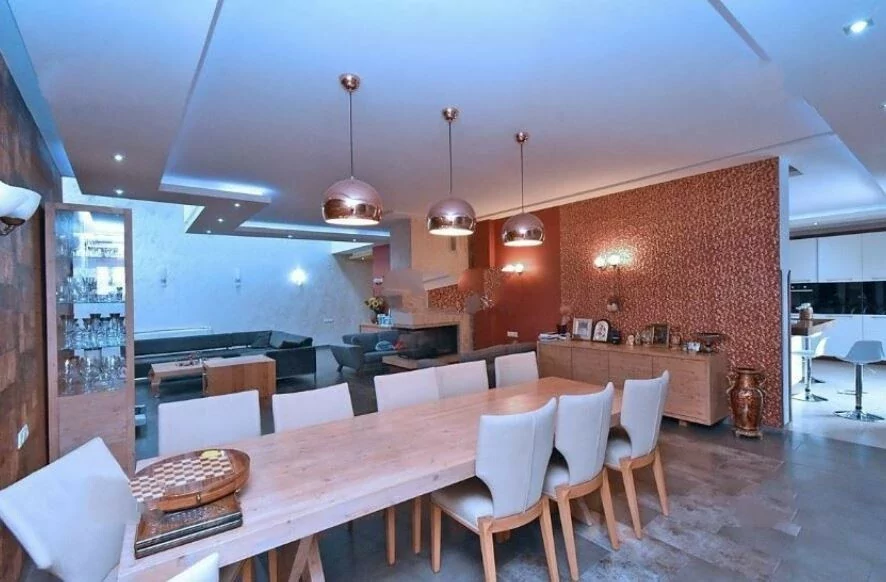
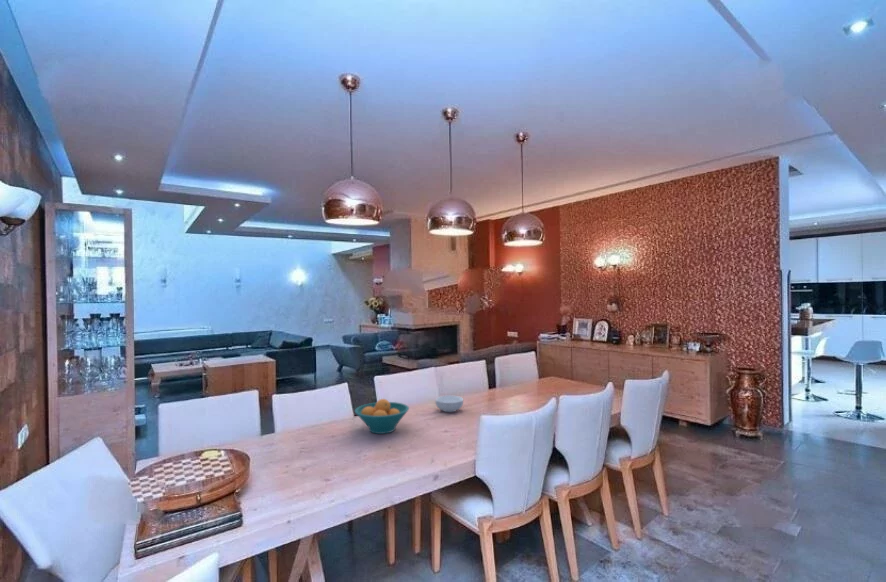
+ cereal bowl (449, 404)
+ fruit bowl (382, 414)
